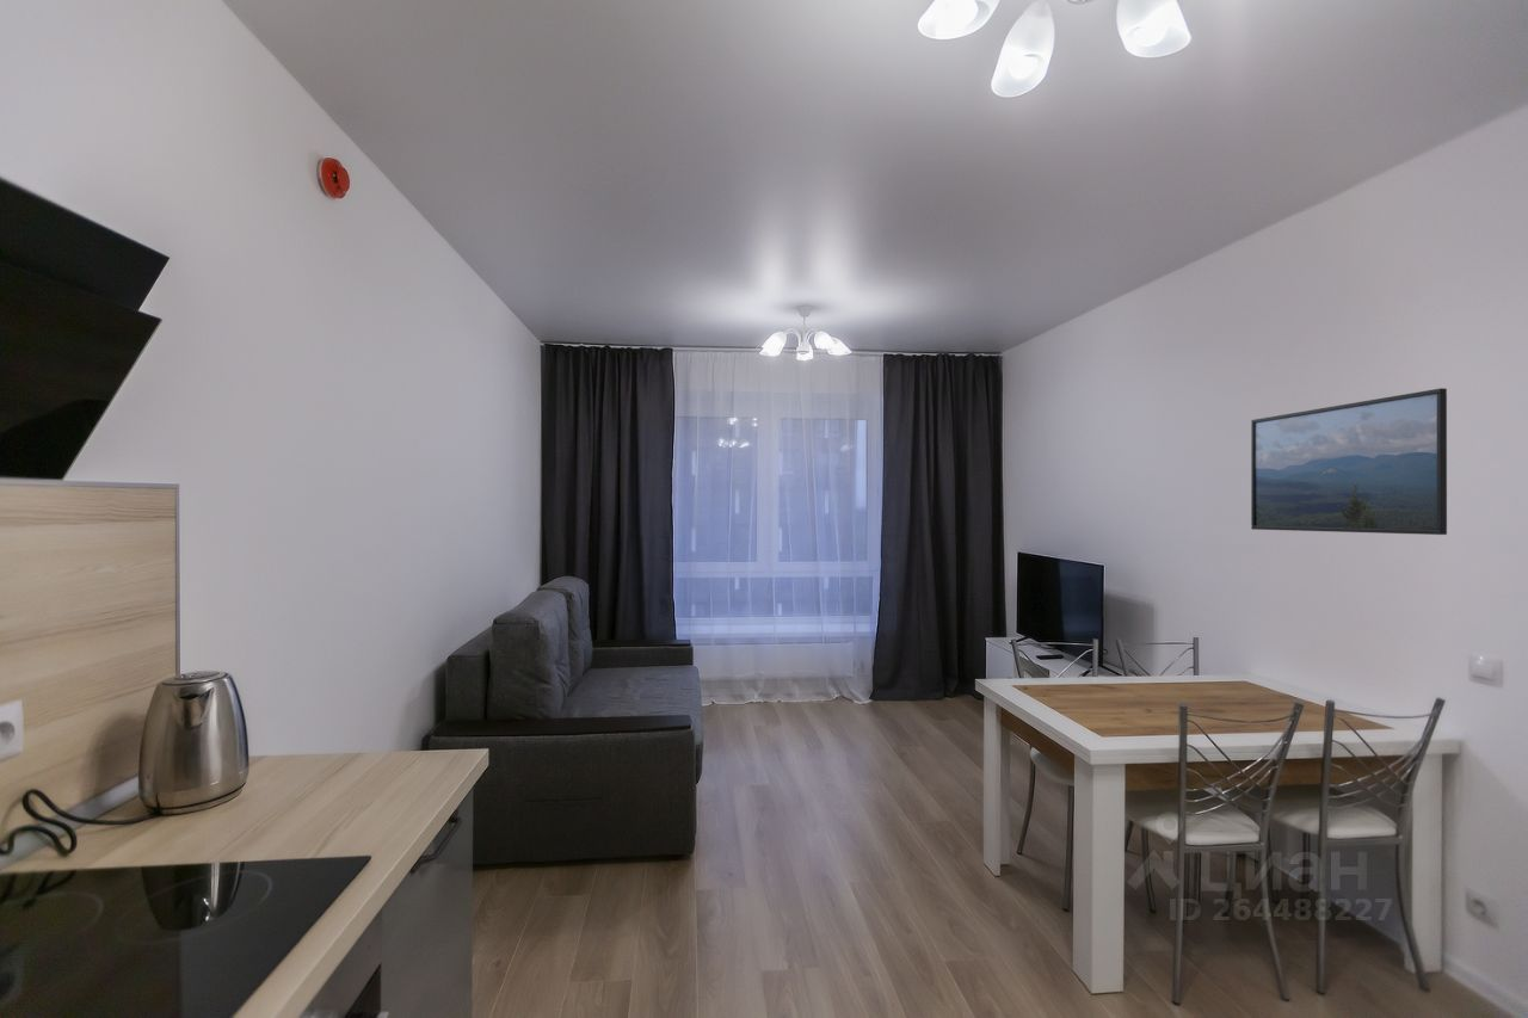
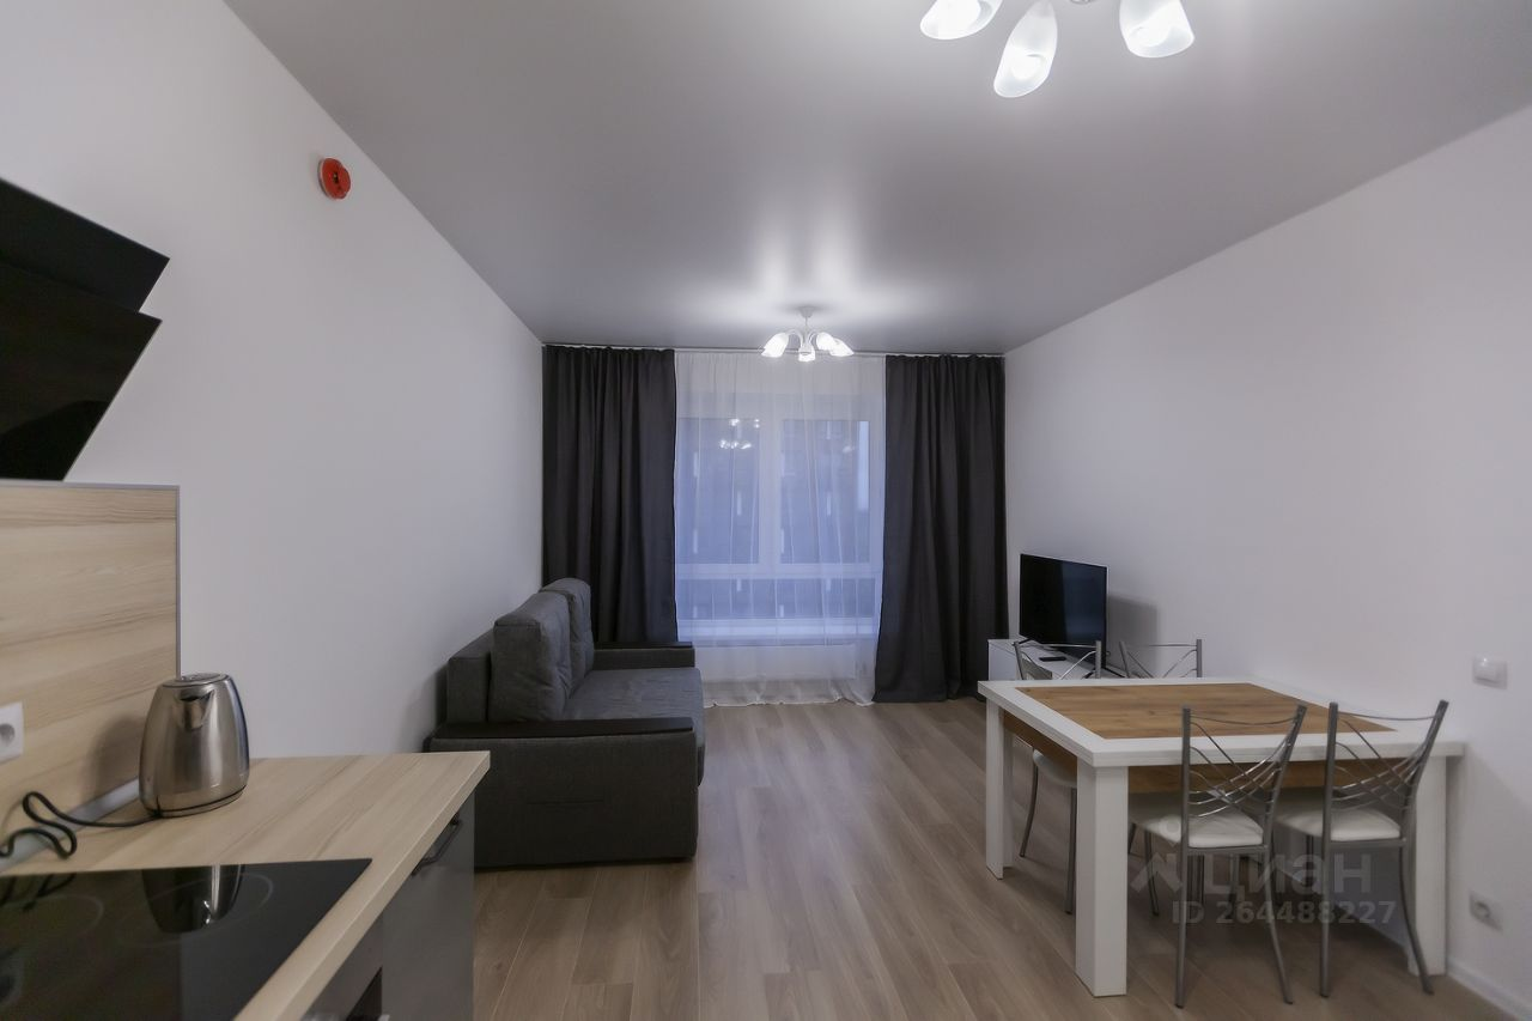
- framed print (1335, 469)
